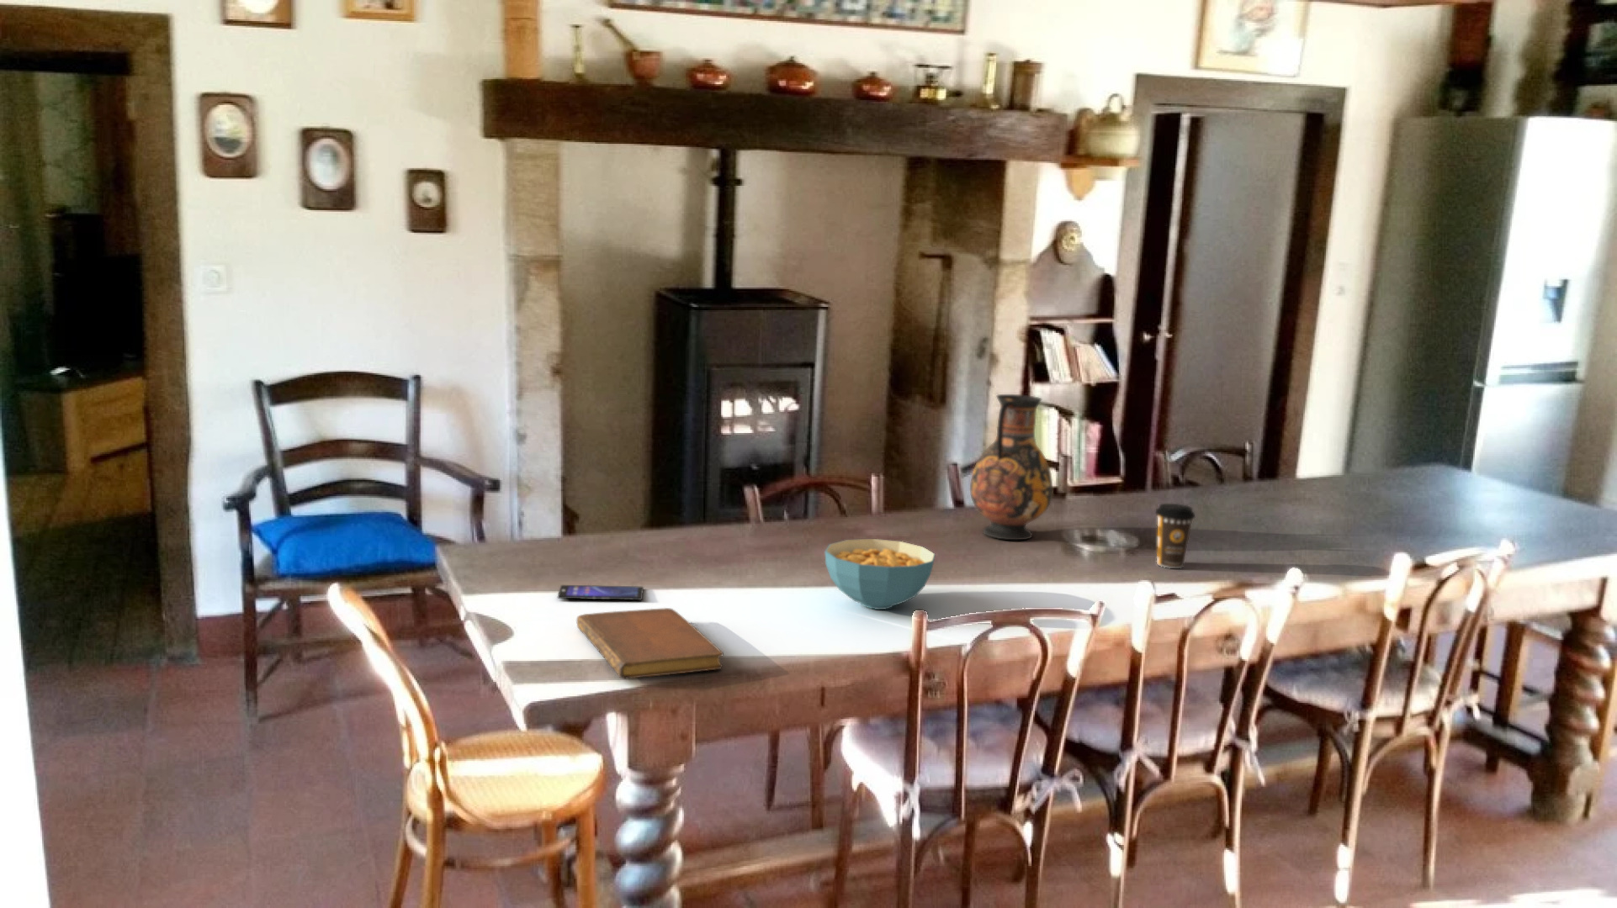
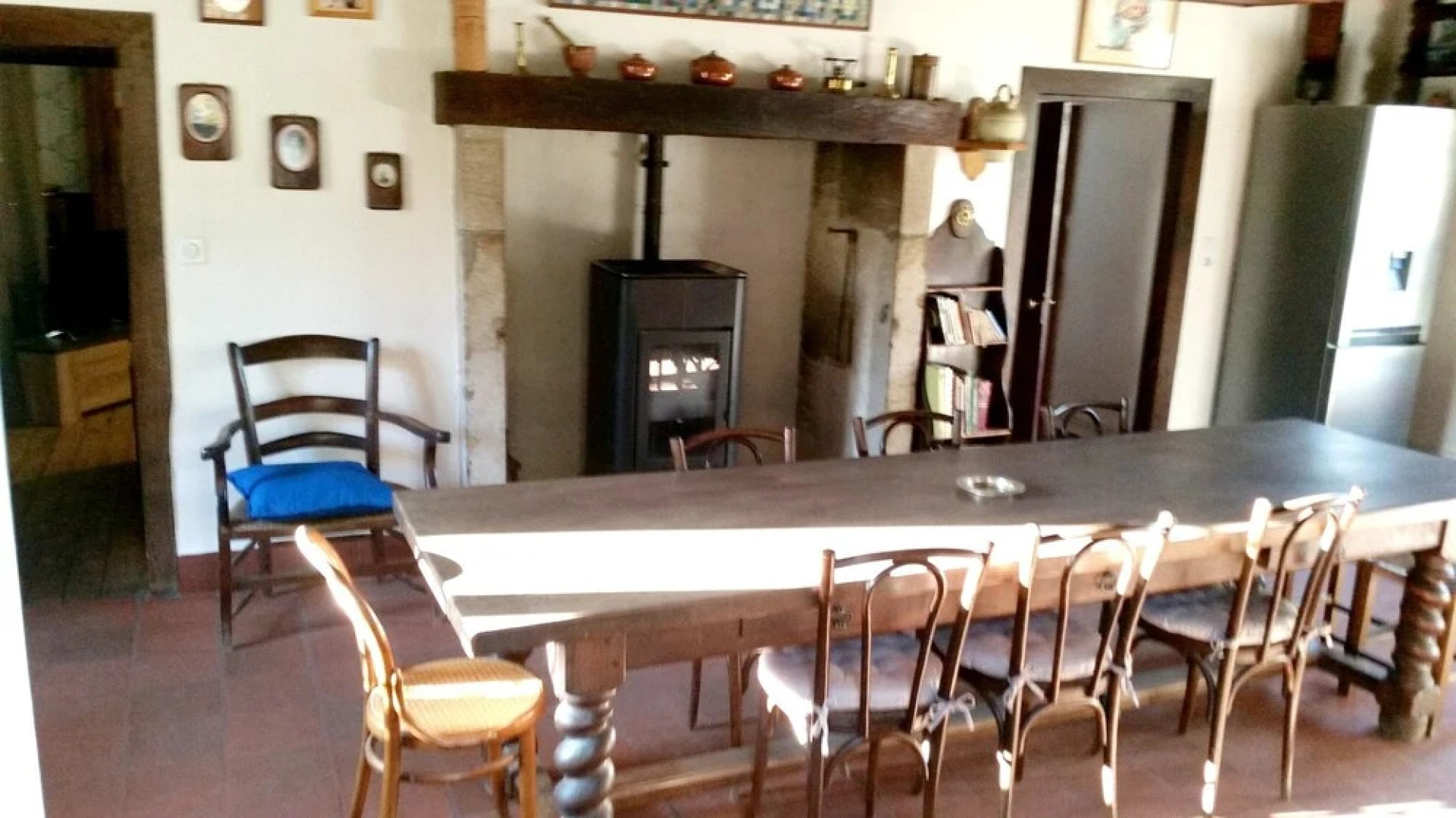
- vase (1013, 466)
- cereal bowl (878, 578)
- smartphone (601, 592)
- notebook (647, 640)
- coffee cup (1173, 535)
